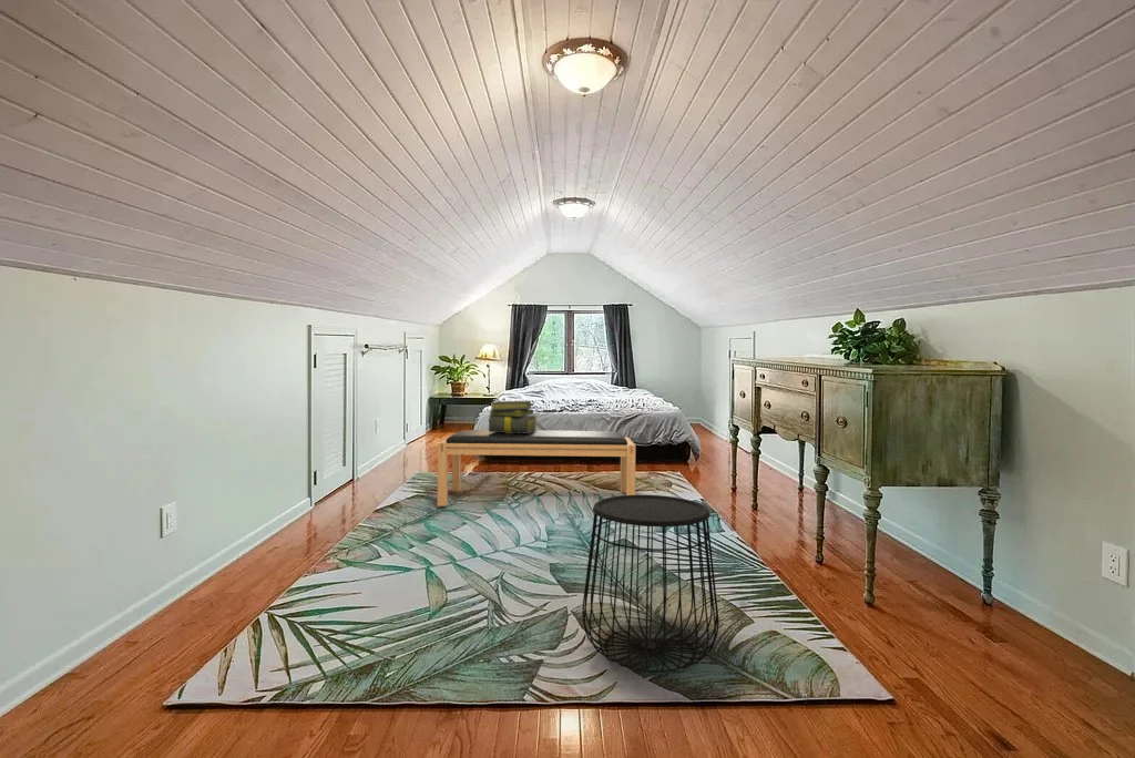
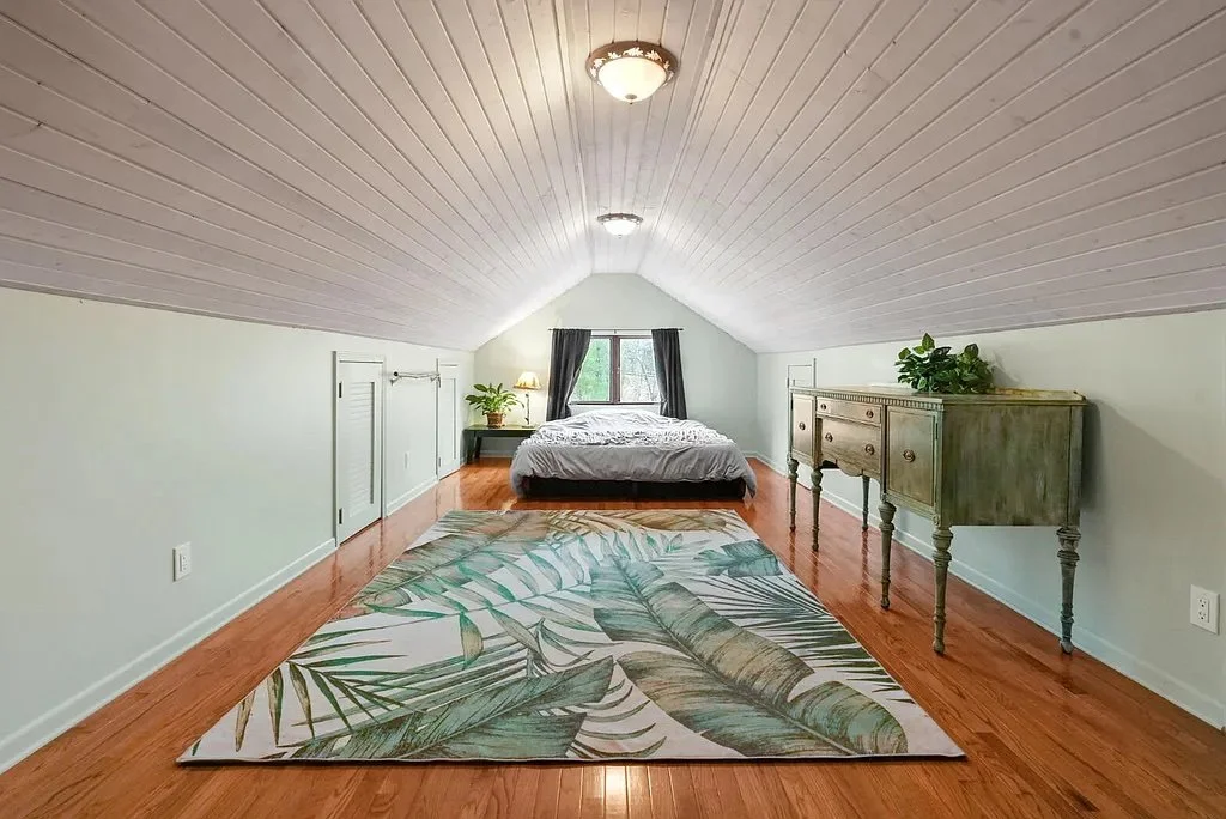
- stack of books (511, 416)
- bench (538, 454)
- side table (651, 577)
